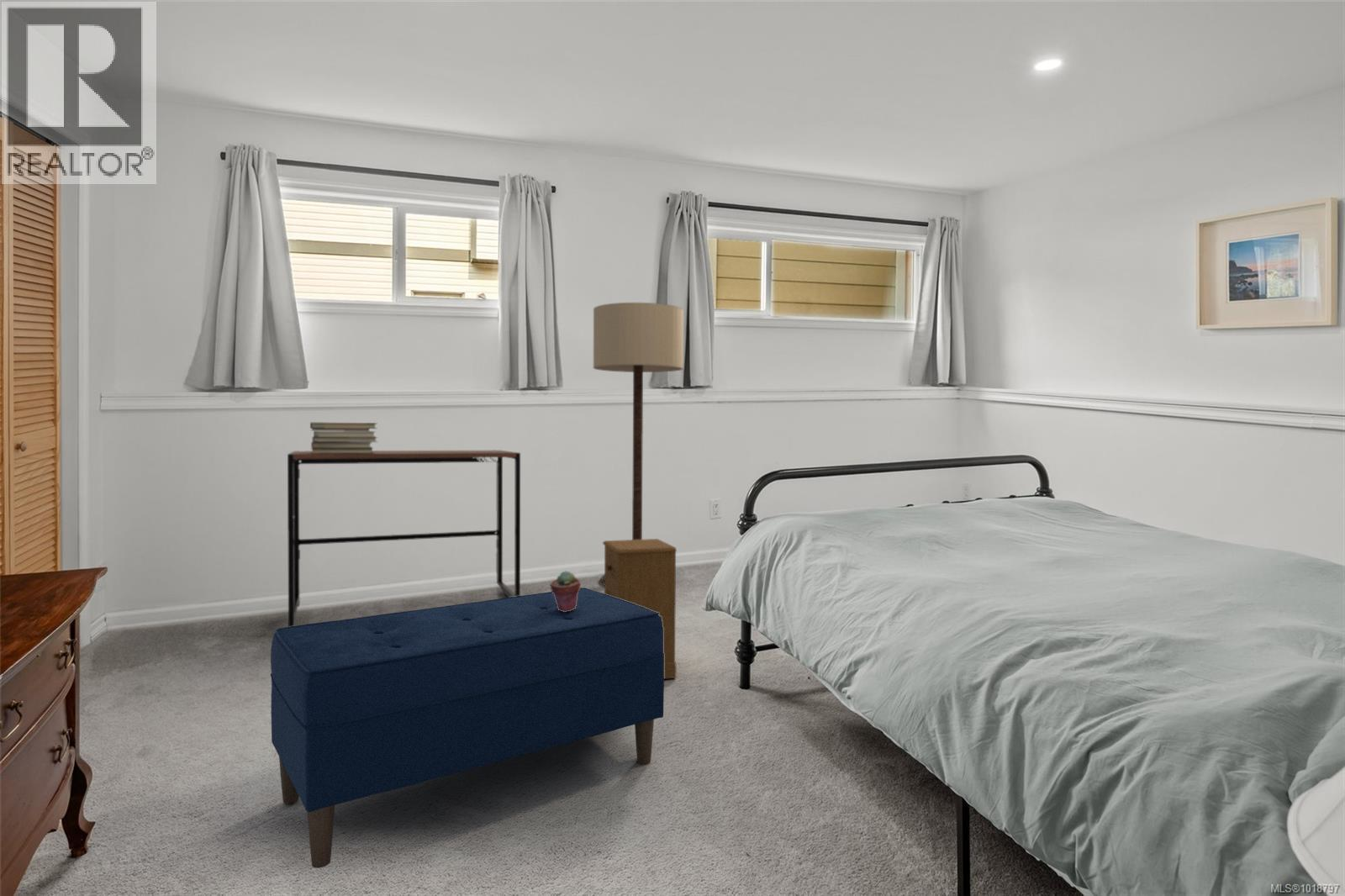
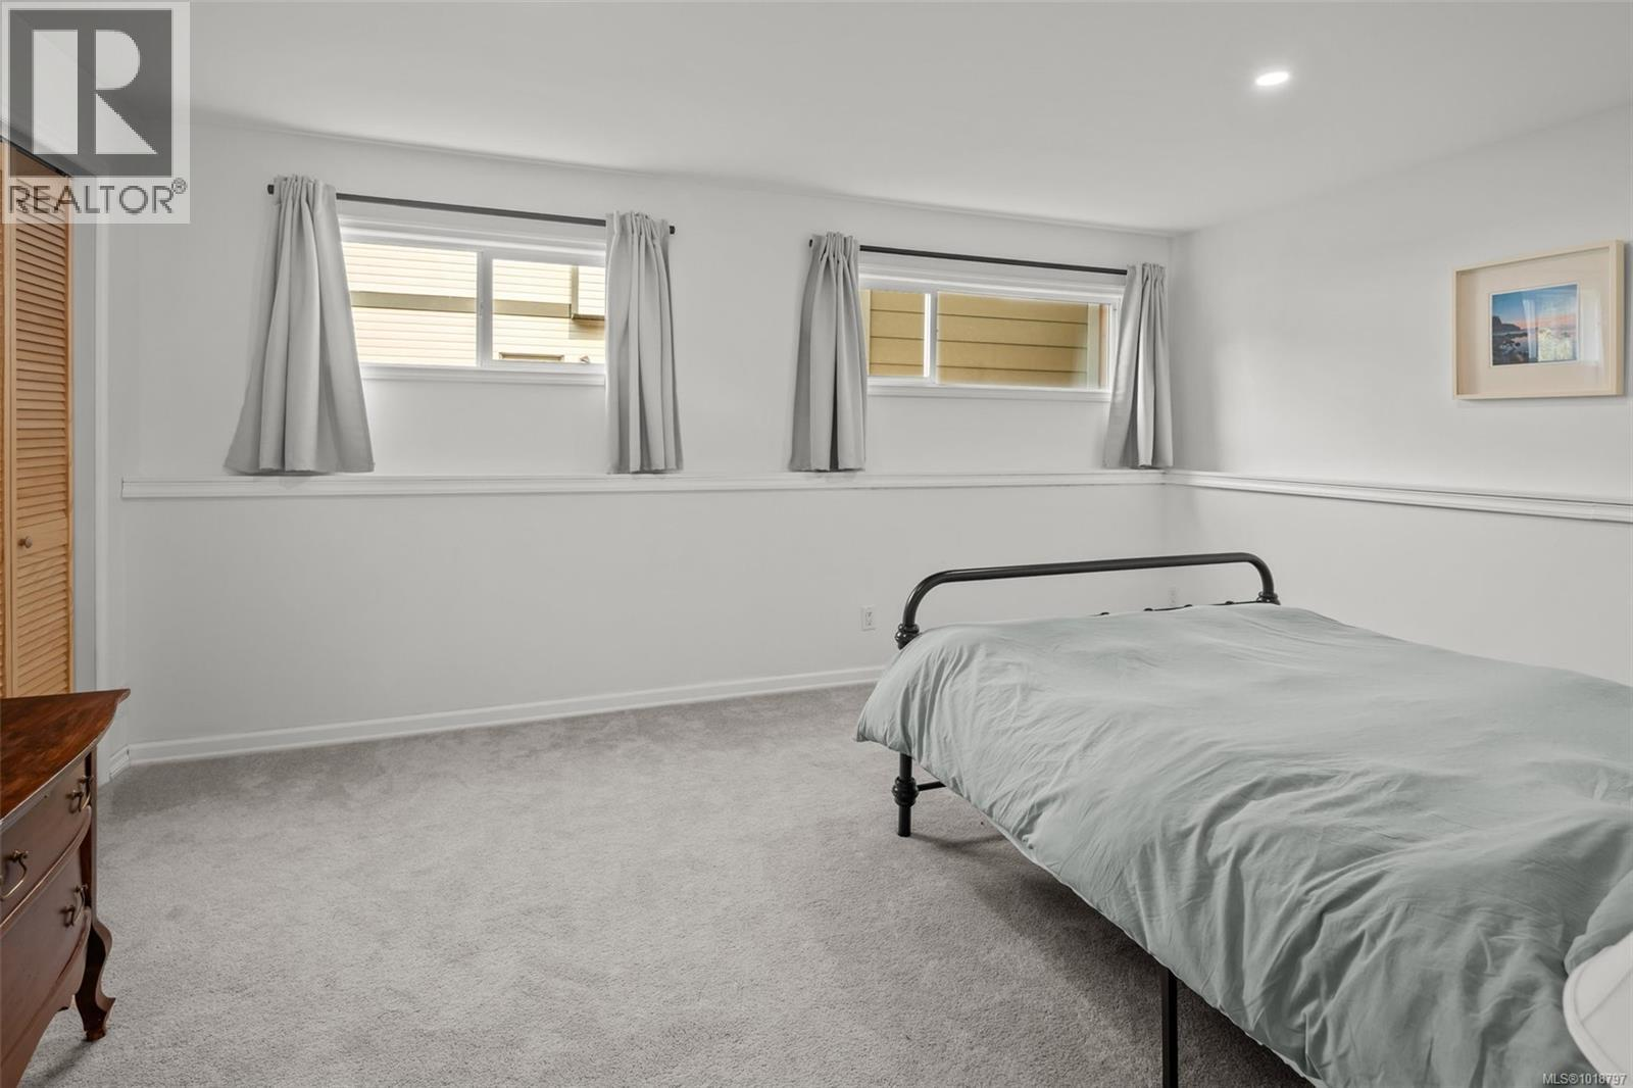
- potted succulent (566, 588)
- desk (406, 535)
- bench (477, 700)
- nightstand (636, 604)
- book stack (343, 437)
- floor lamp (637, 446)
